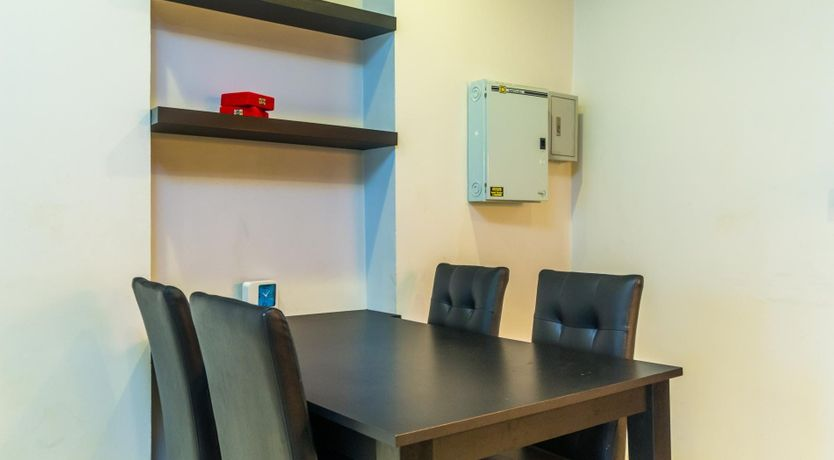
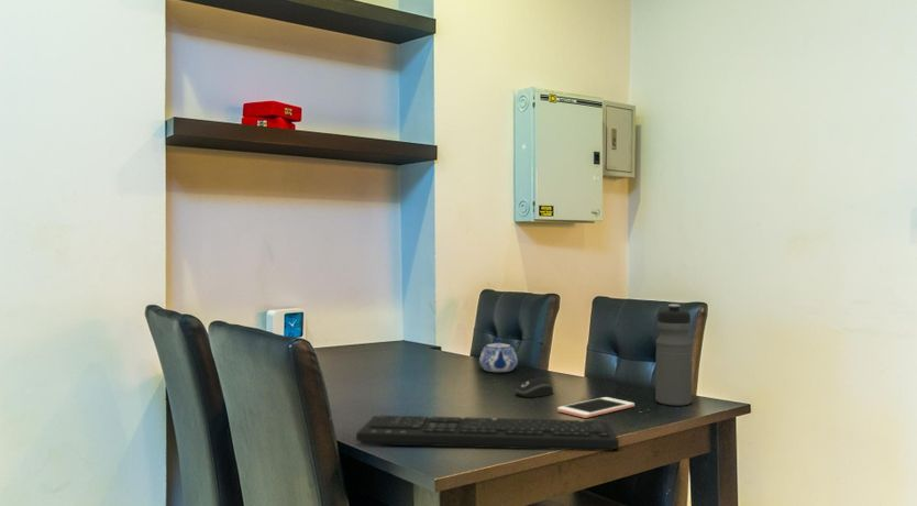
+ water bottle (673, 353)
+ teapot (498, 354)
+ cell phone (596, 407)
+ computer mouse (534, 386)
+ keyboard (487, 429)
